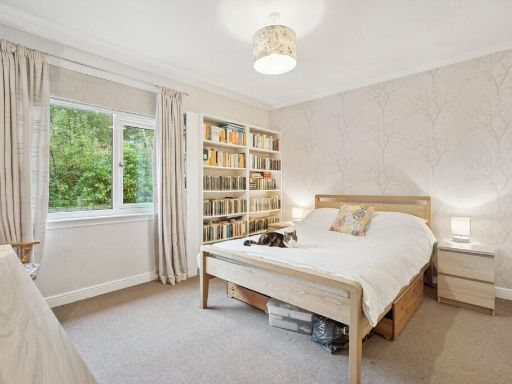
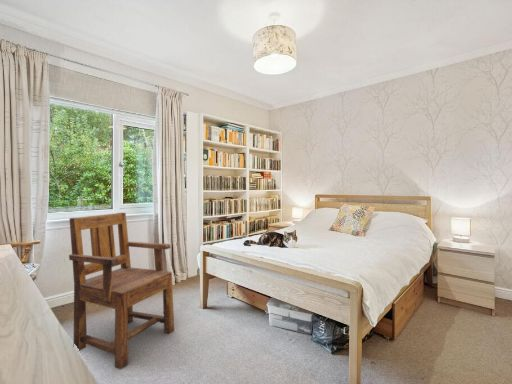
+ armchair (123, 278)
